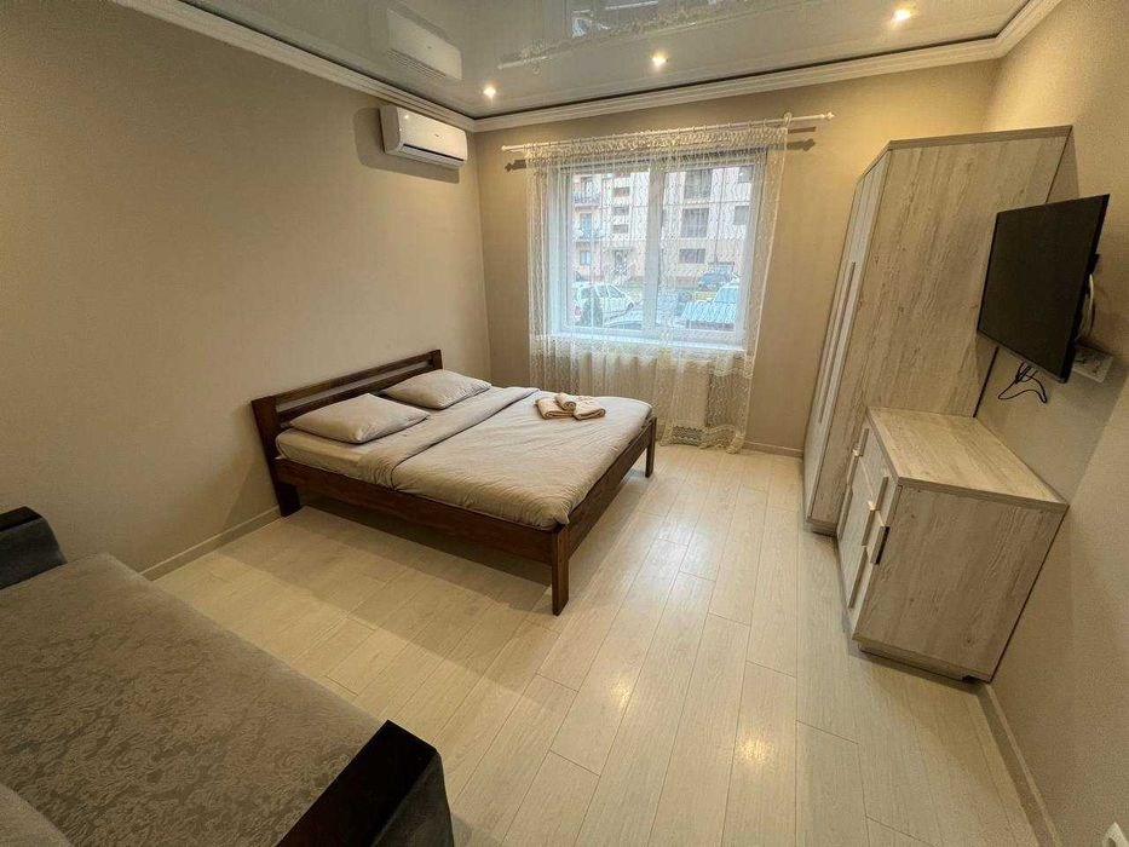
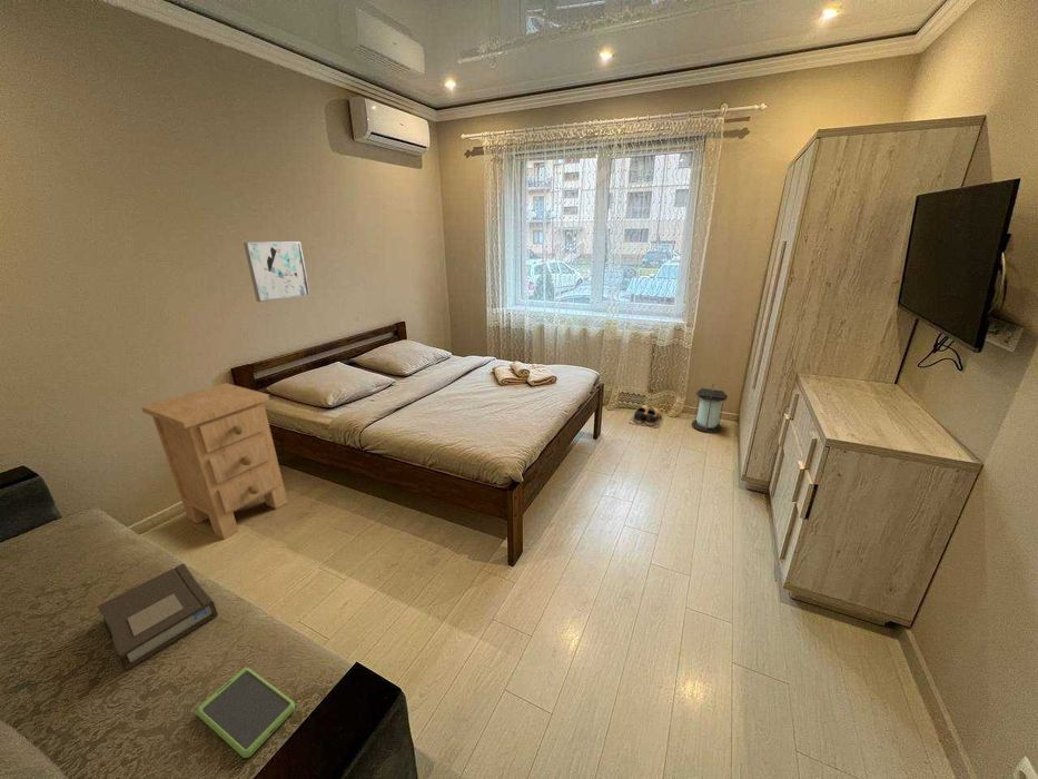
+ tablet (246, 709)
+ wall art (278, 270)
+ nightstand (226, 458)
+ book (158, 610)
+ lantern (709, 406)
+ shoes (646, 412)
